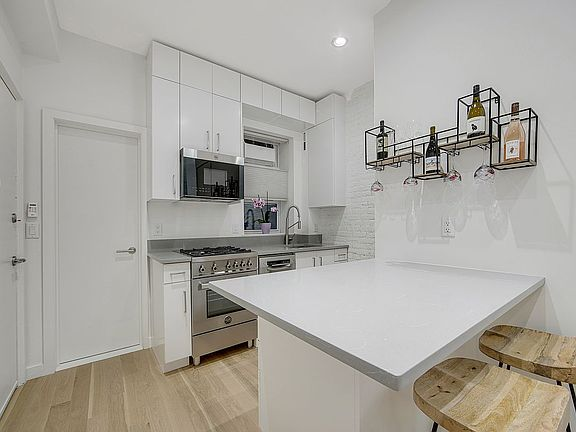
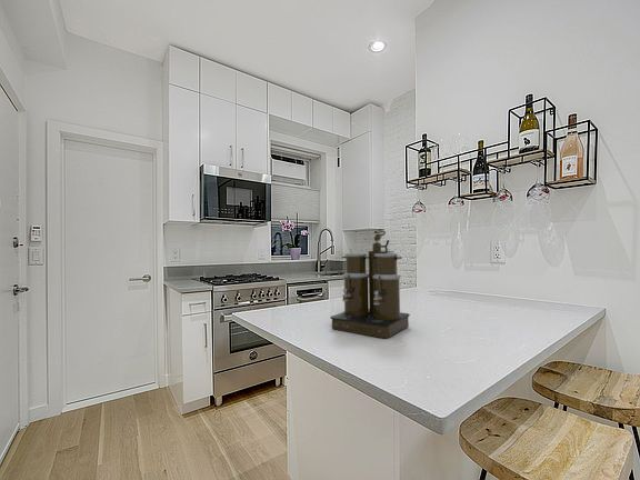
+ coffee maker (369, 277)
